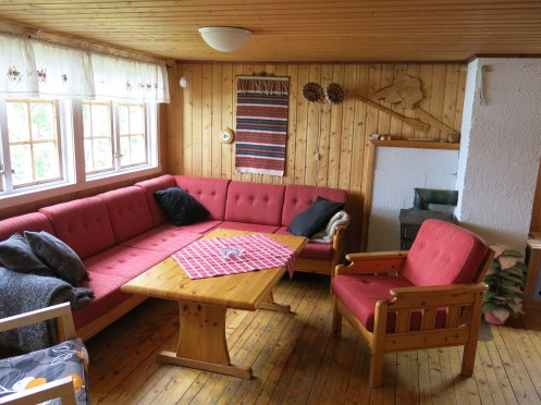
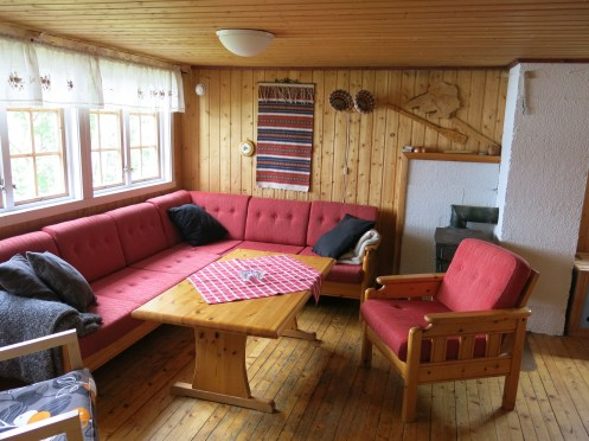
- decorative plant (497, 283)
